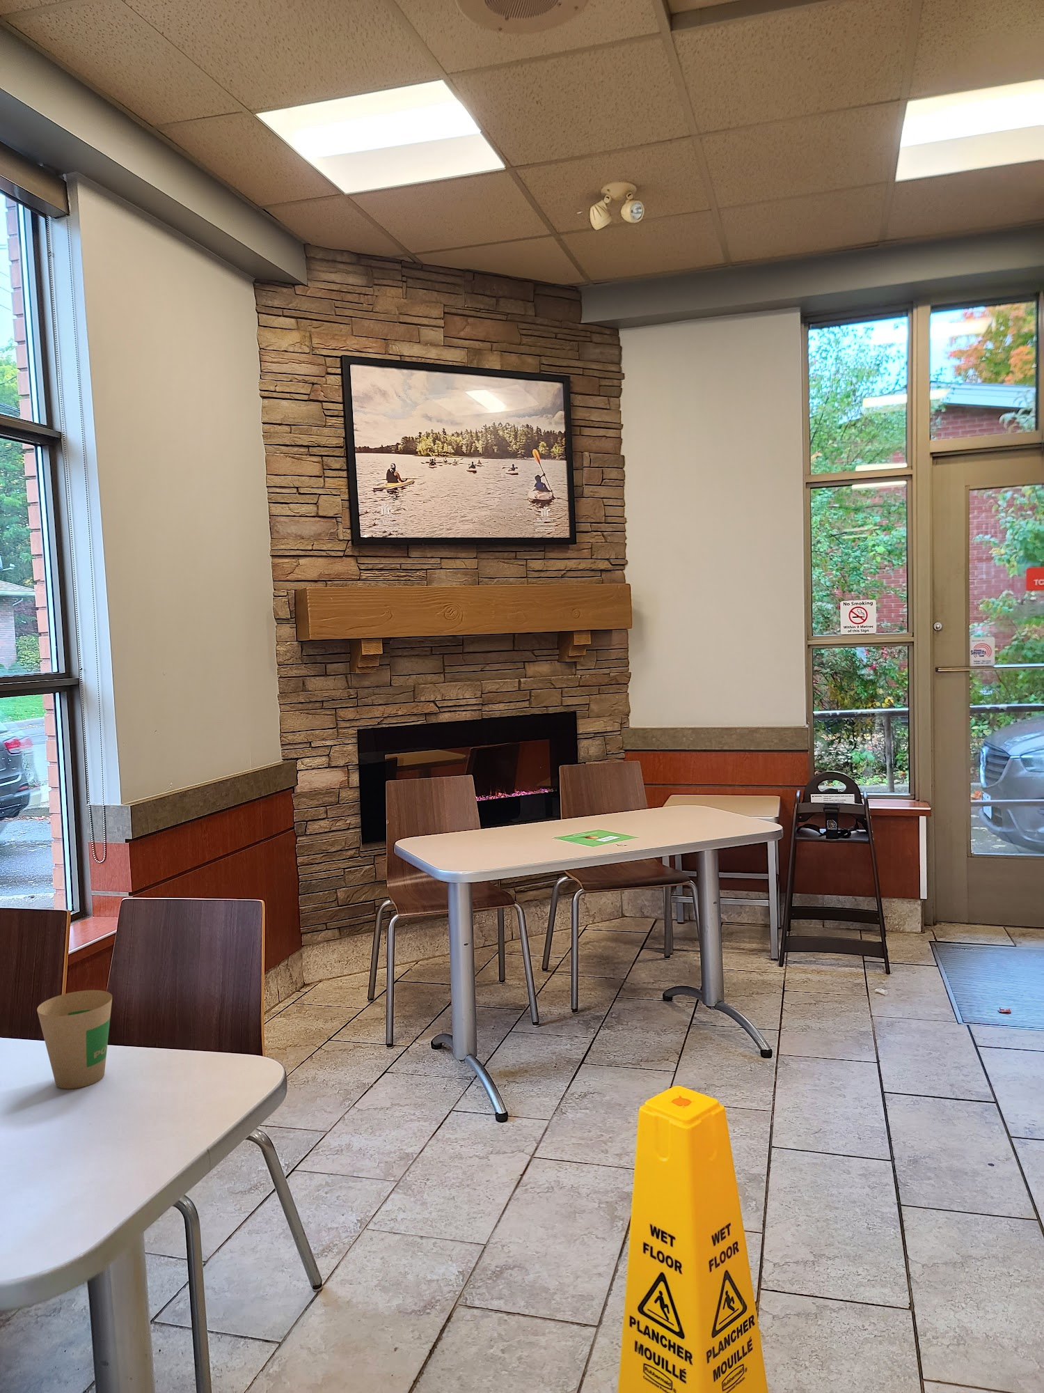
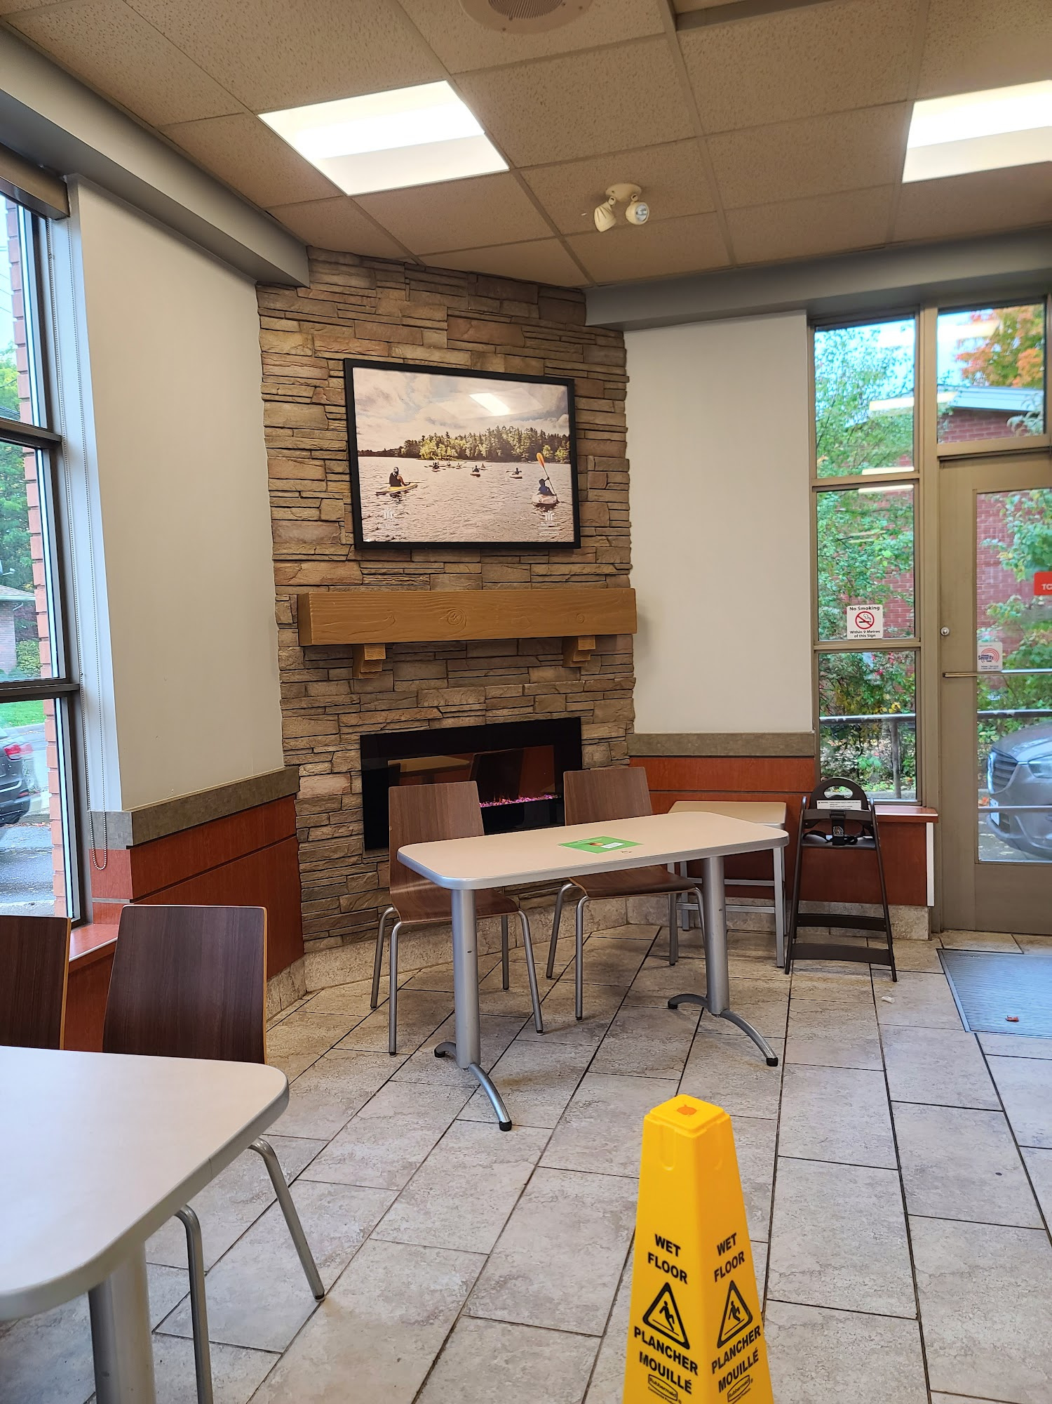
- paper cup (77, 1041)
